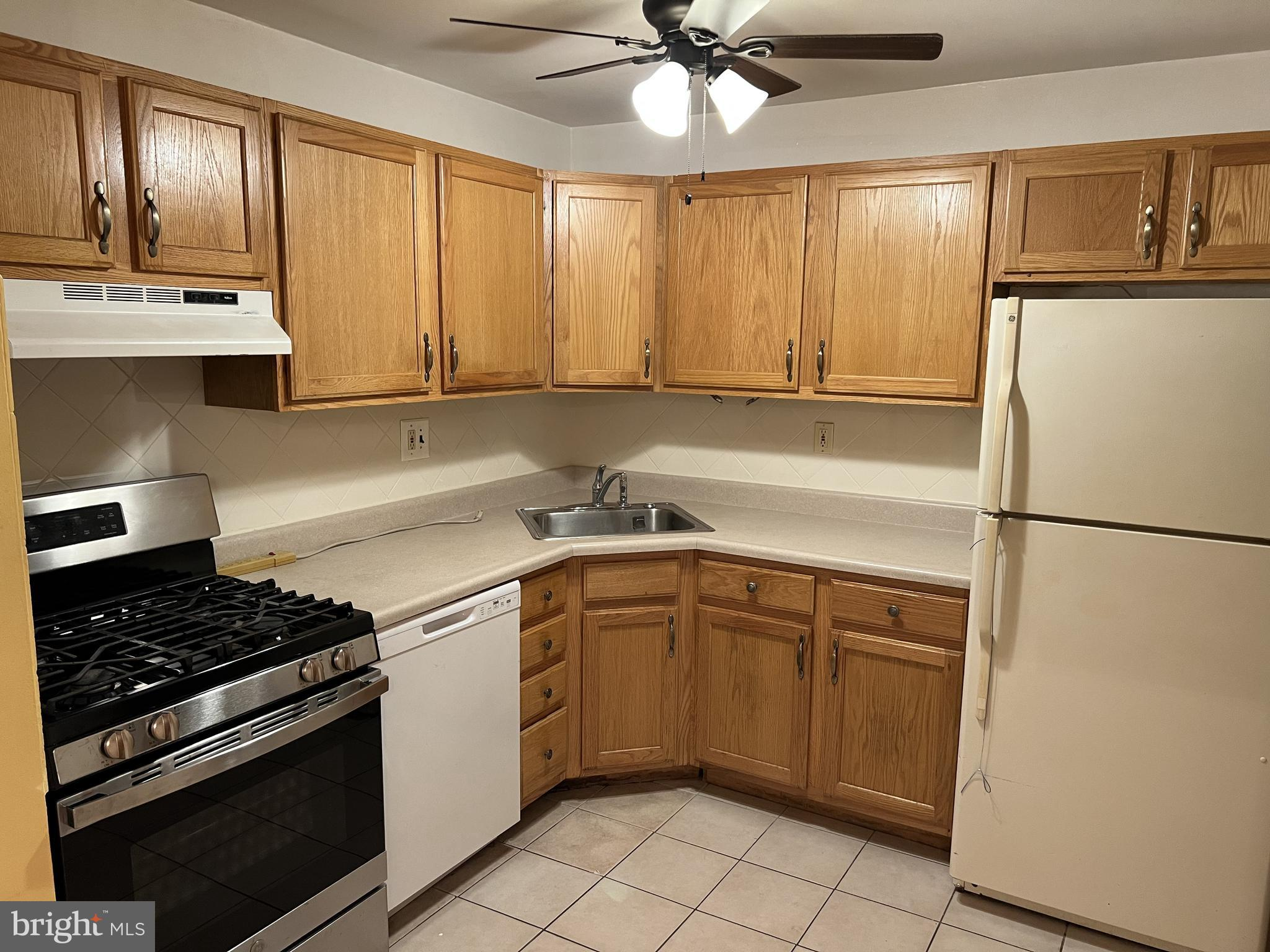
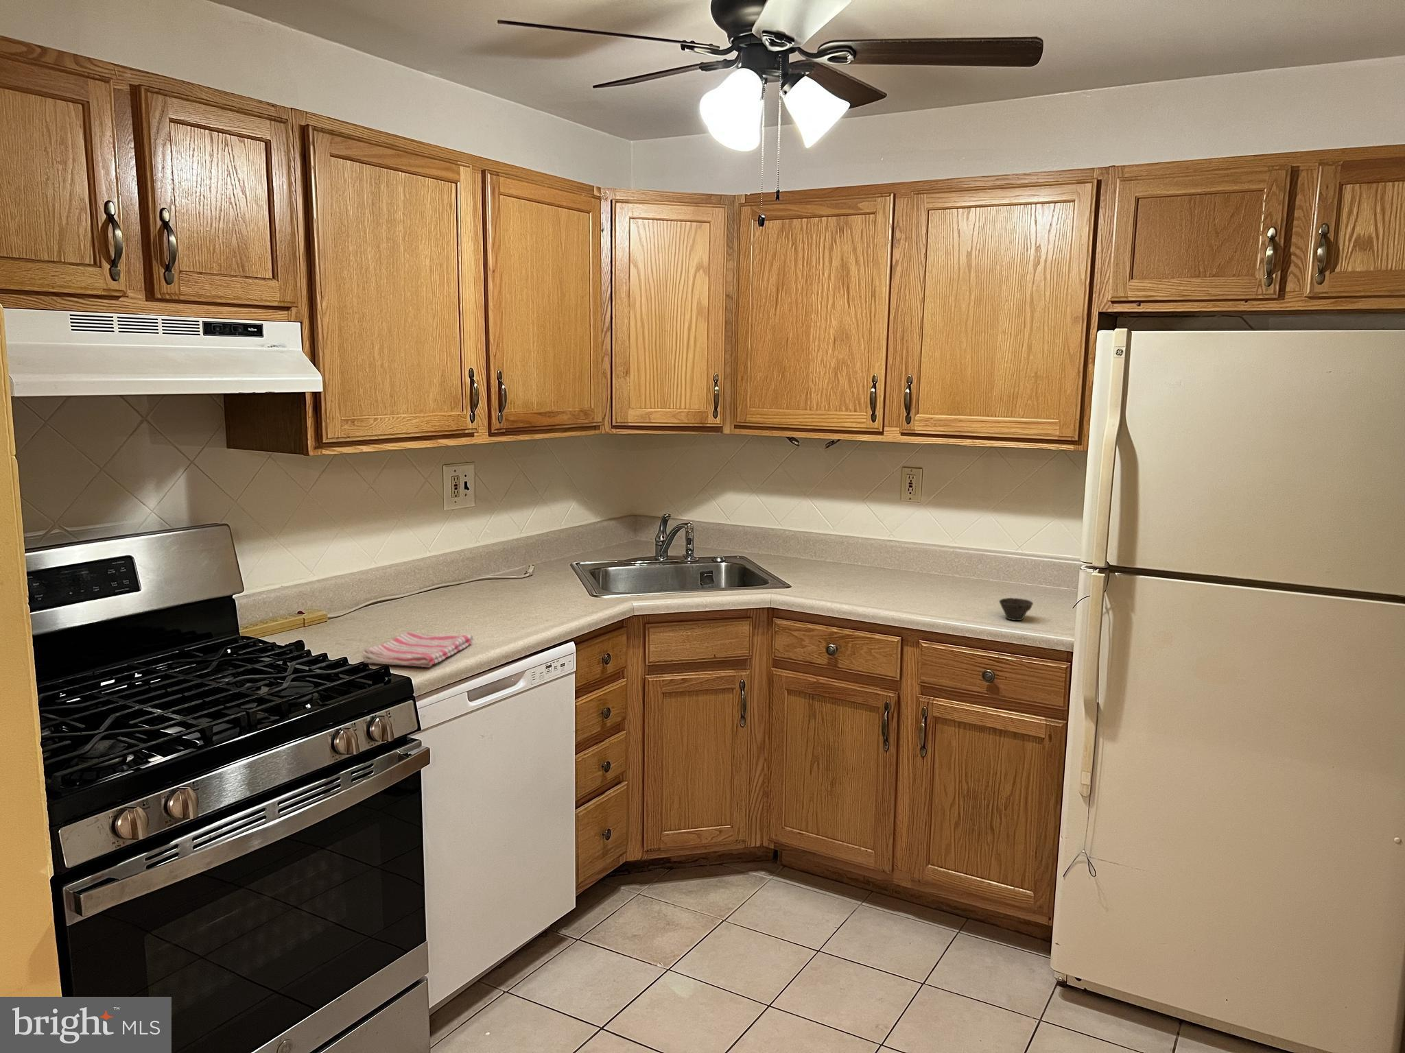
+ cup (1018, 609)
+ dish towel (420, 646)
